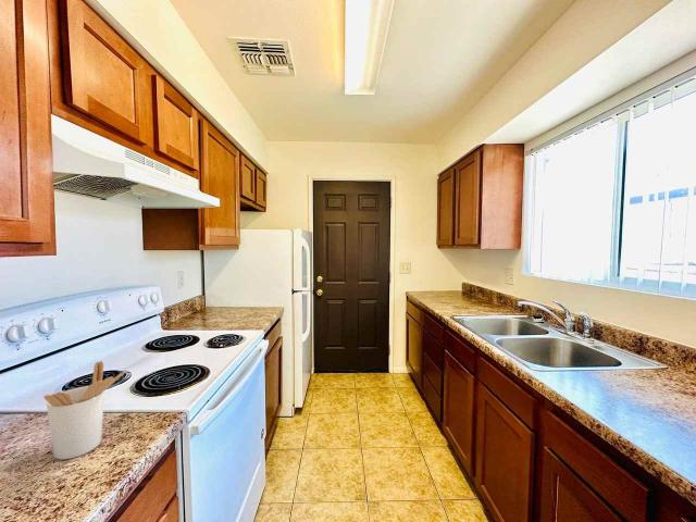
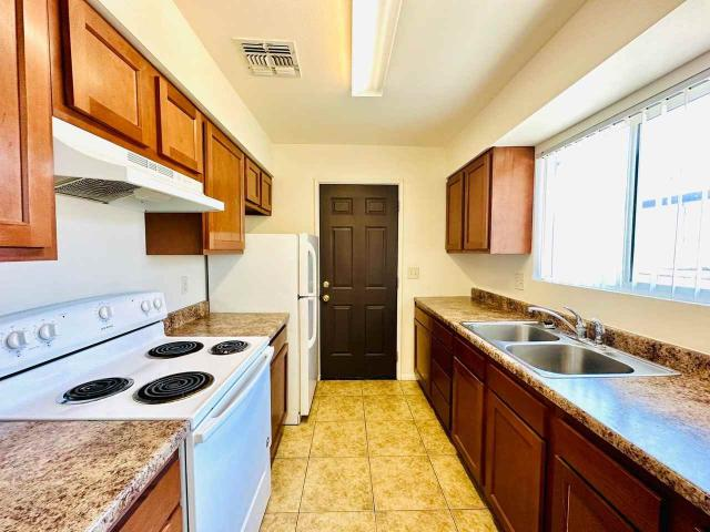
- utensil holder (87, 409)
